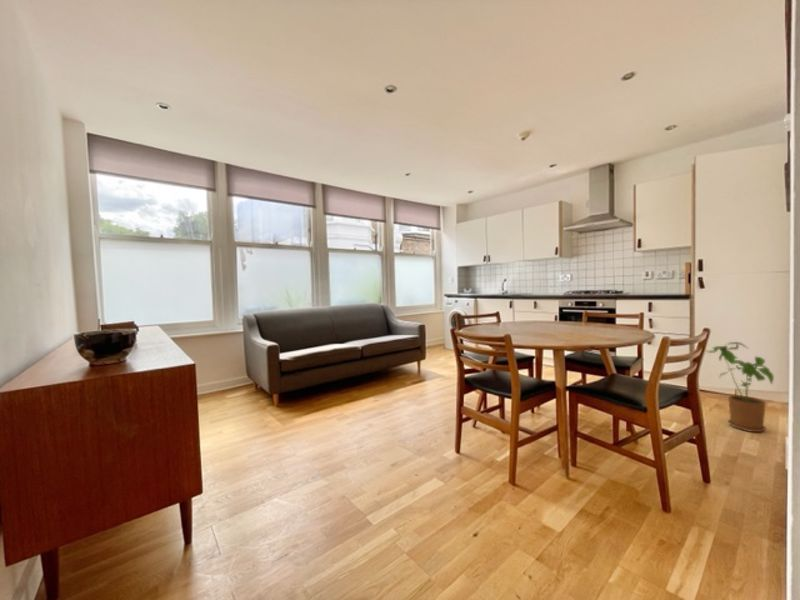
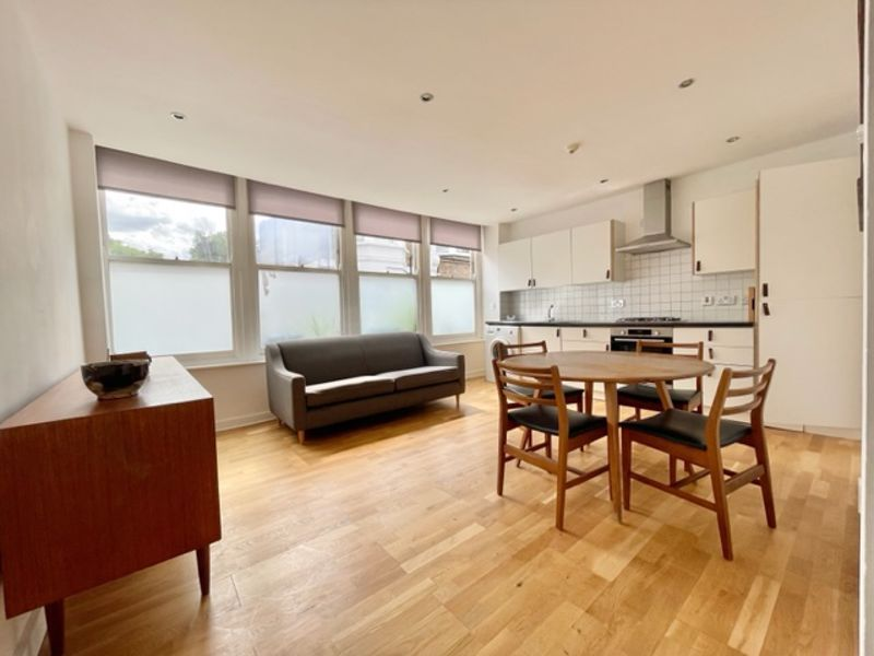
- house plant (746, 385)
